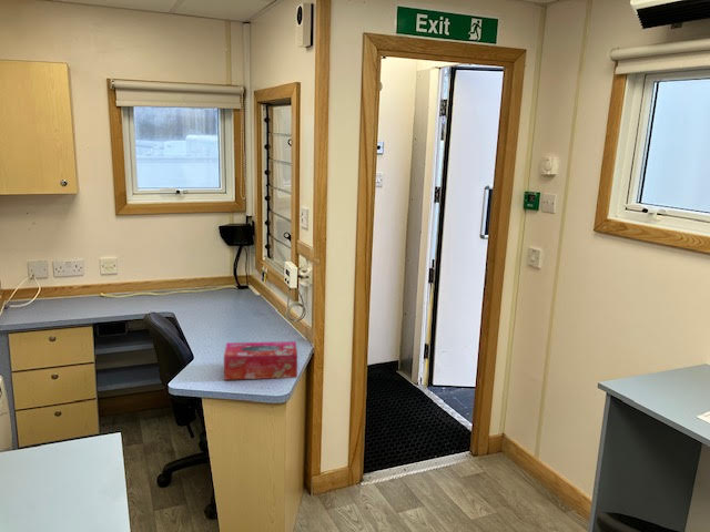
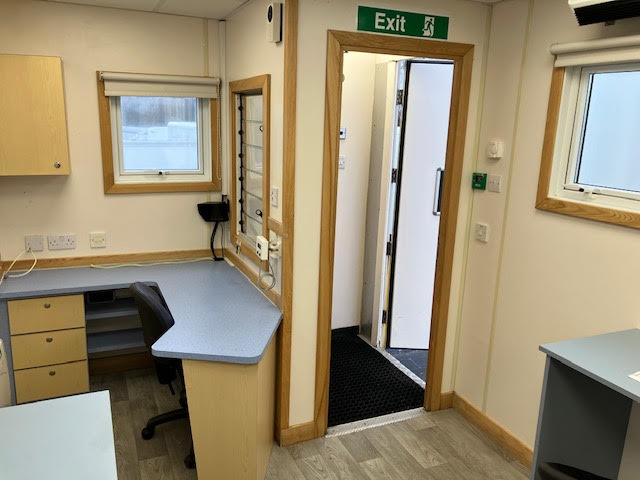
- tissue box (261, 359)
